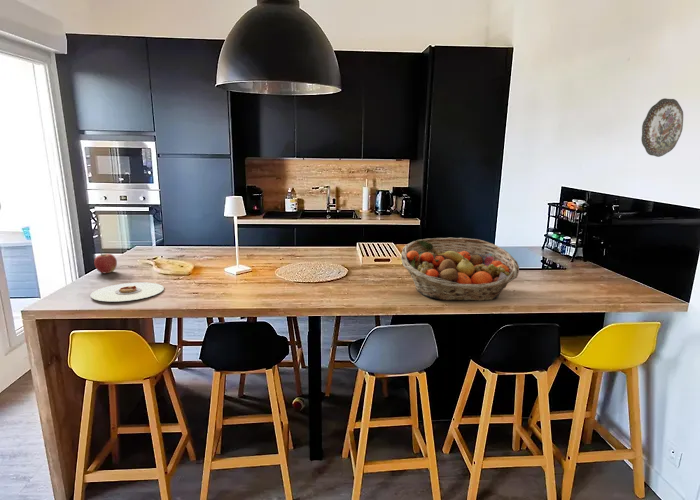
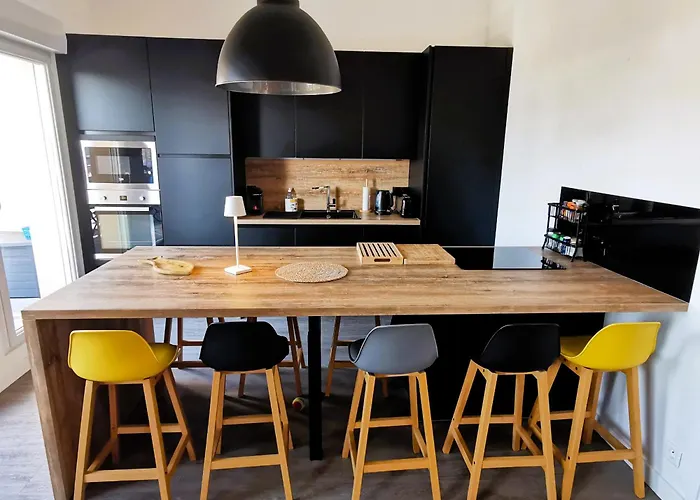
- decorative plate (663, 127)
- apple (105, 262)
- plate (128, 289)
- fruit basket (457, 268)
